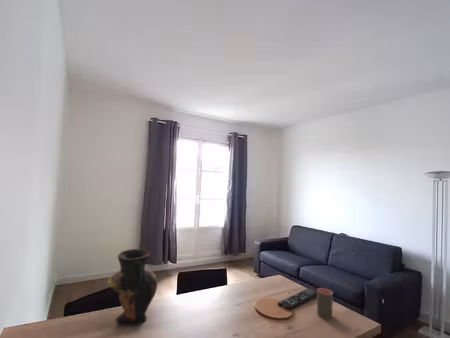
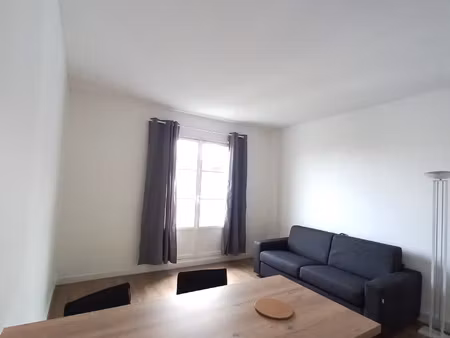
- vase (133, 285)
- cup (324, 302)
- remote control (299, 298)
